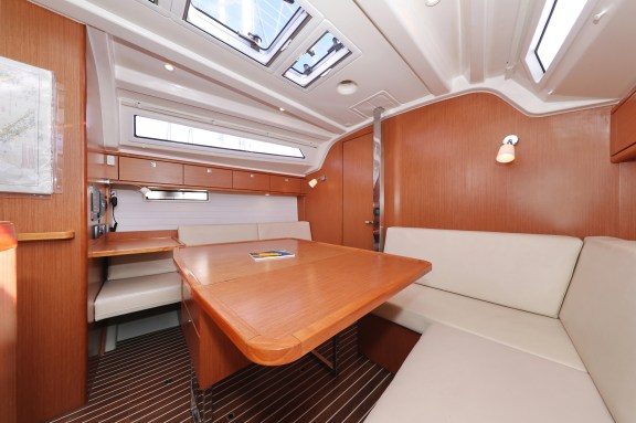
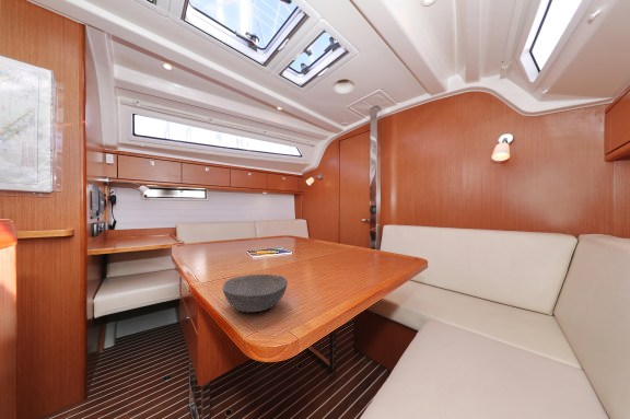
+ bowl (256, 293)
